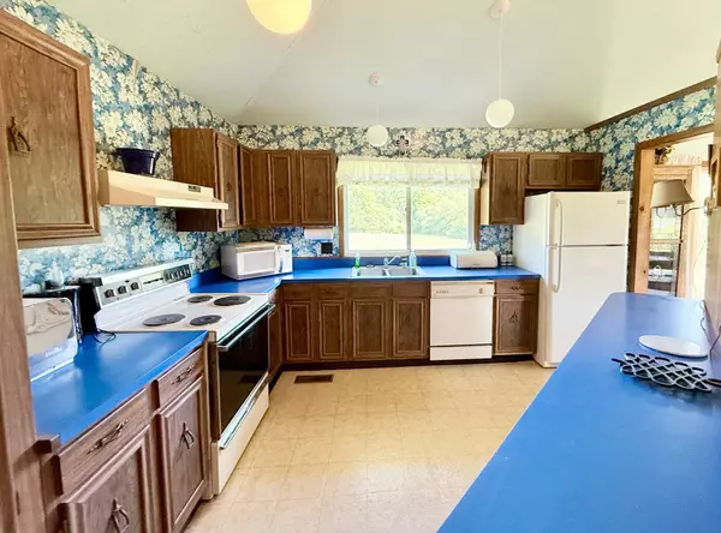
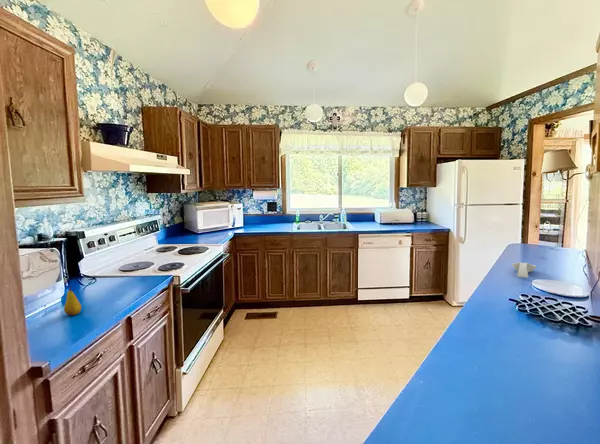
+ spoon rest (523, 267)
+ fruit (72, 300)
